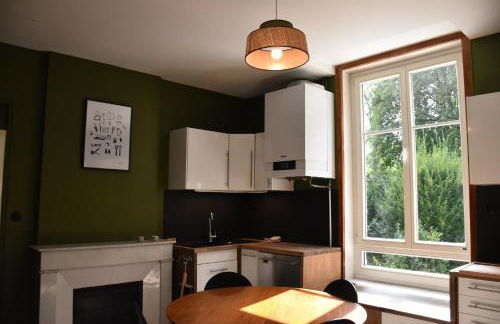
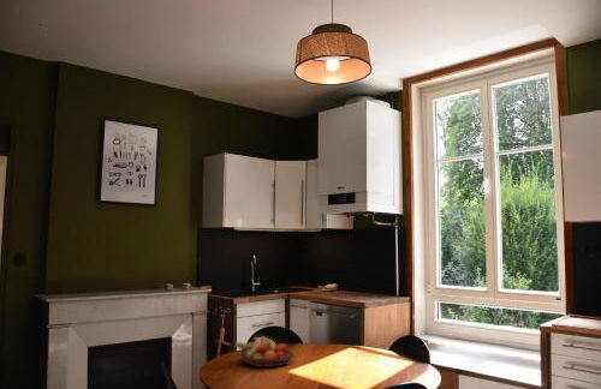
+ fruit bowl (266, 349)
